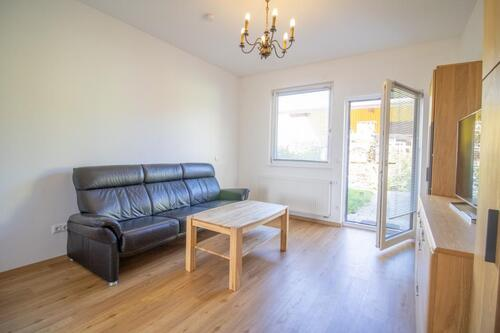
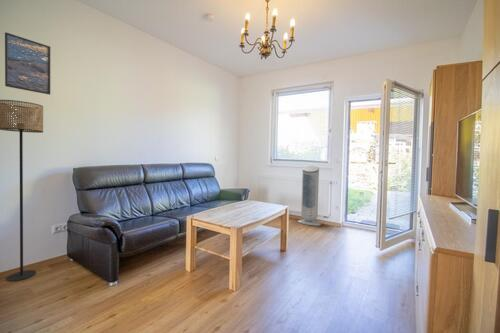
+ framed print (29, 65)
+ air purifier (310, 194)
+ floor lamp (21, 190)
